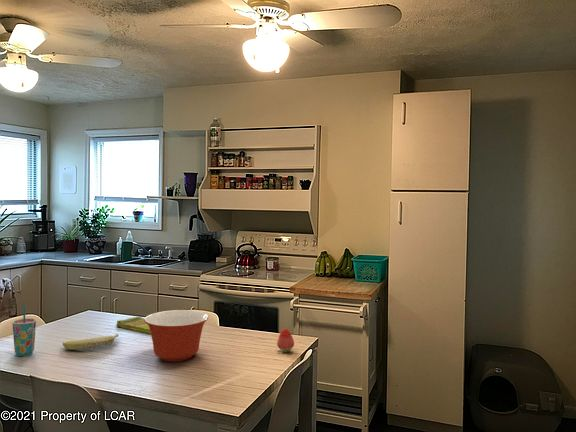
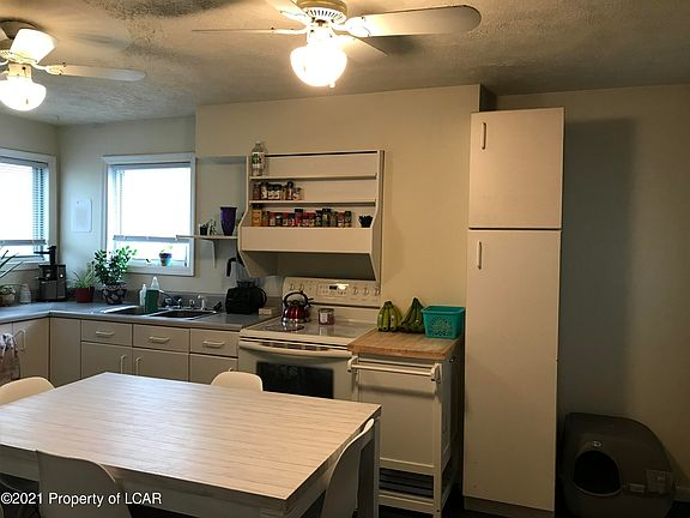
- cup (24, 329)
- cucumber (95, 339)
- mixing bowl (176, 336)
- fruit (285, 339)
- dish towel (149, 328)
